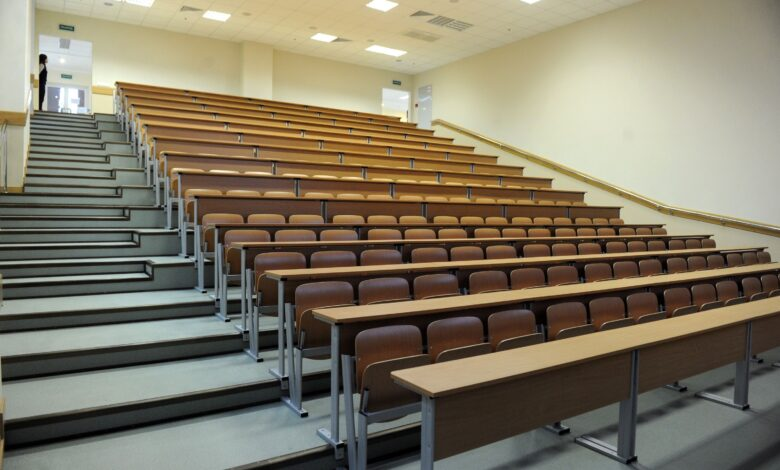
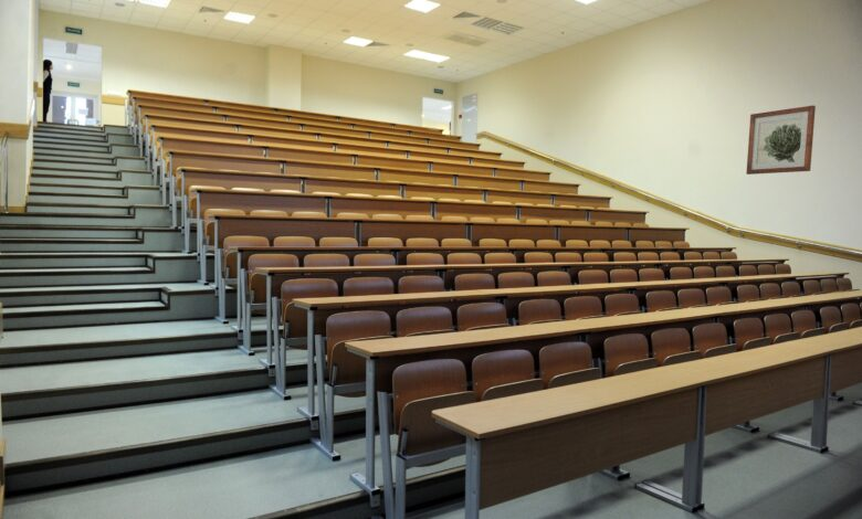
+ wall art (779, 141)
